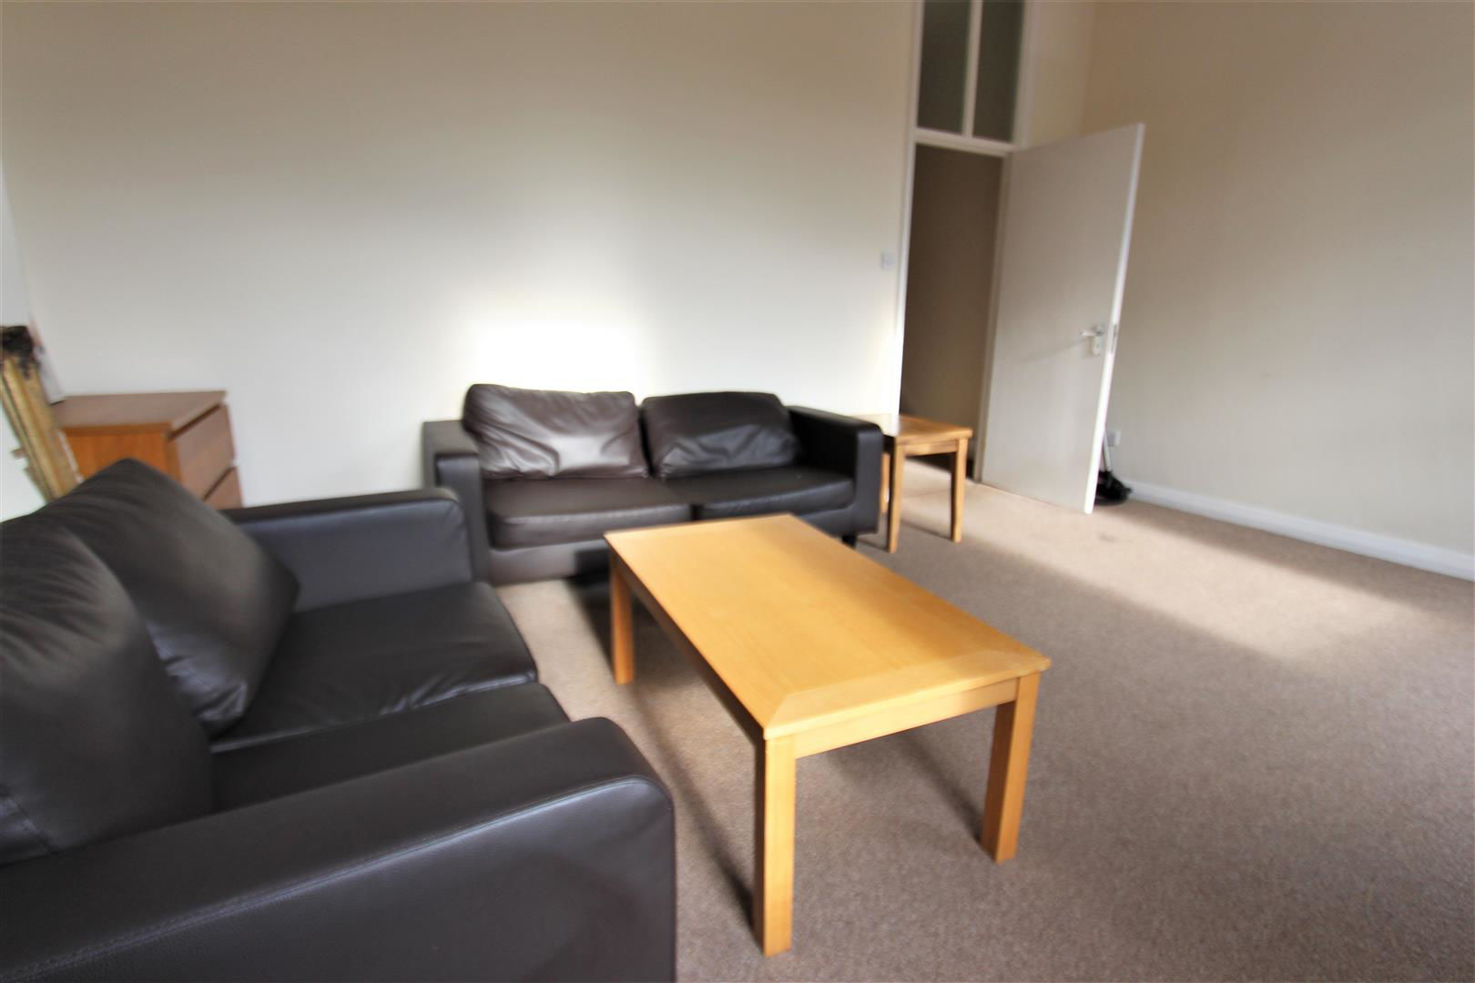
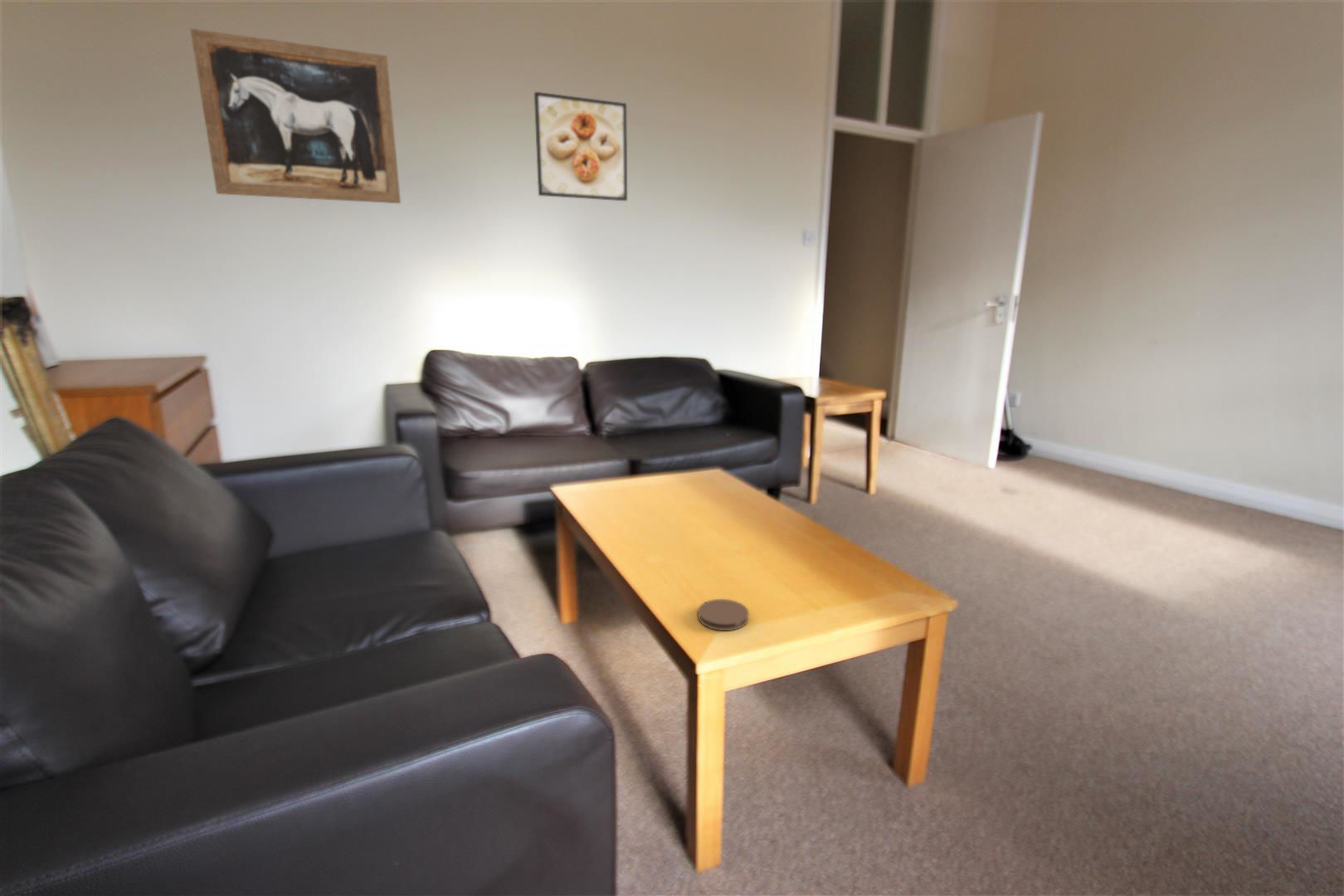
+ coaster (723, 614)
+ wall art (304, 123)
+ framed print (582, 149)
